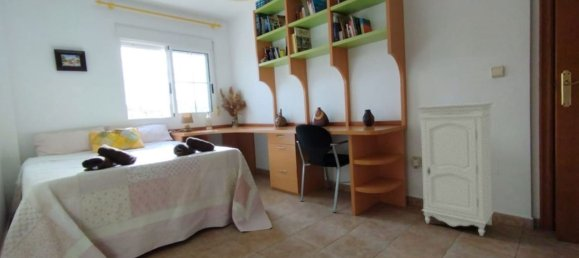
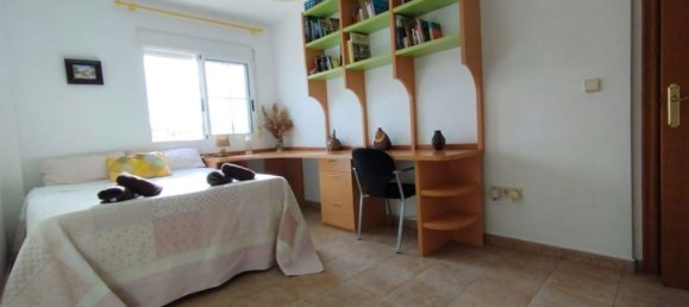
- storage cabinet (455, 165)
